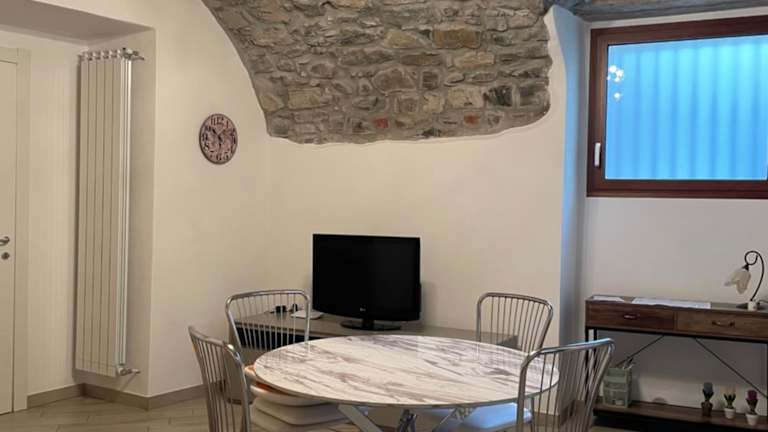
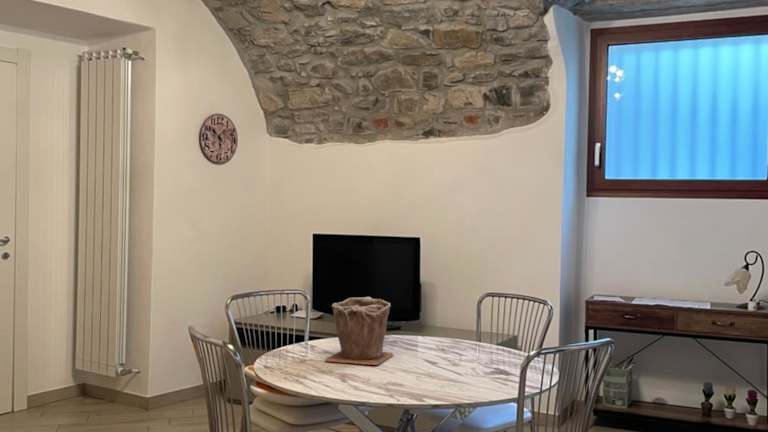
+ plant pot (360, 329)
